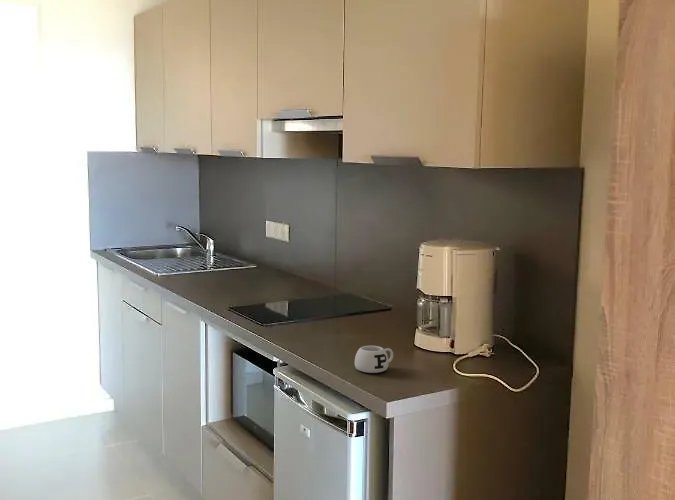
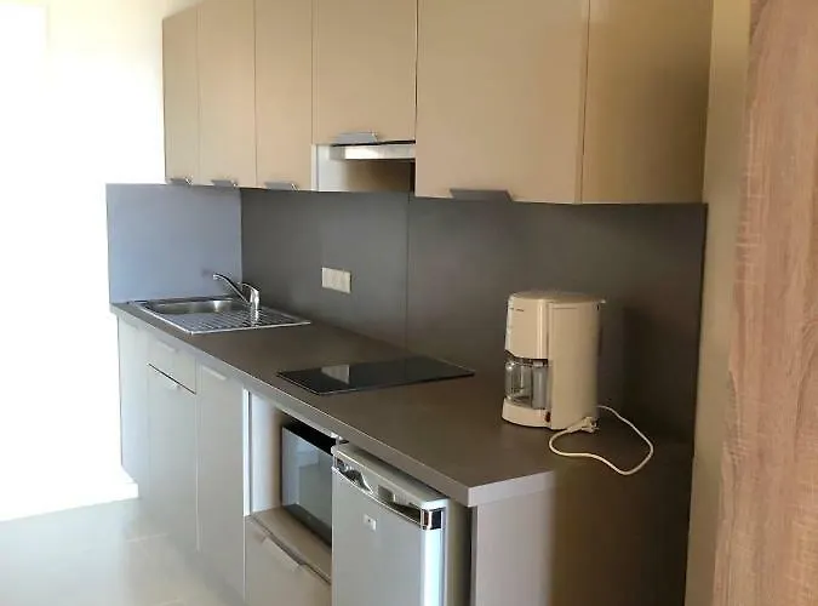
- mug (375, 358)
